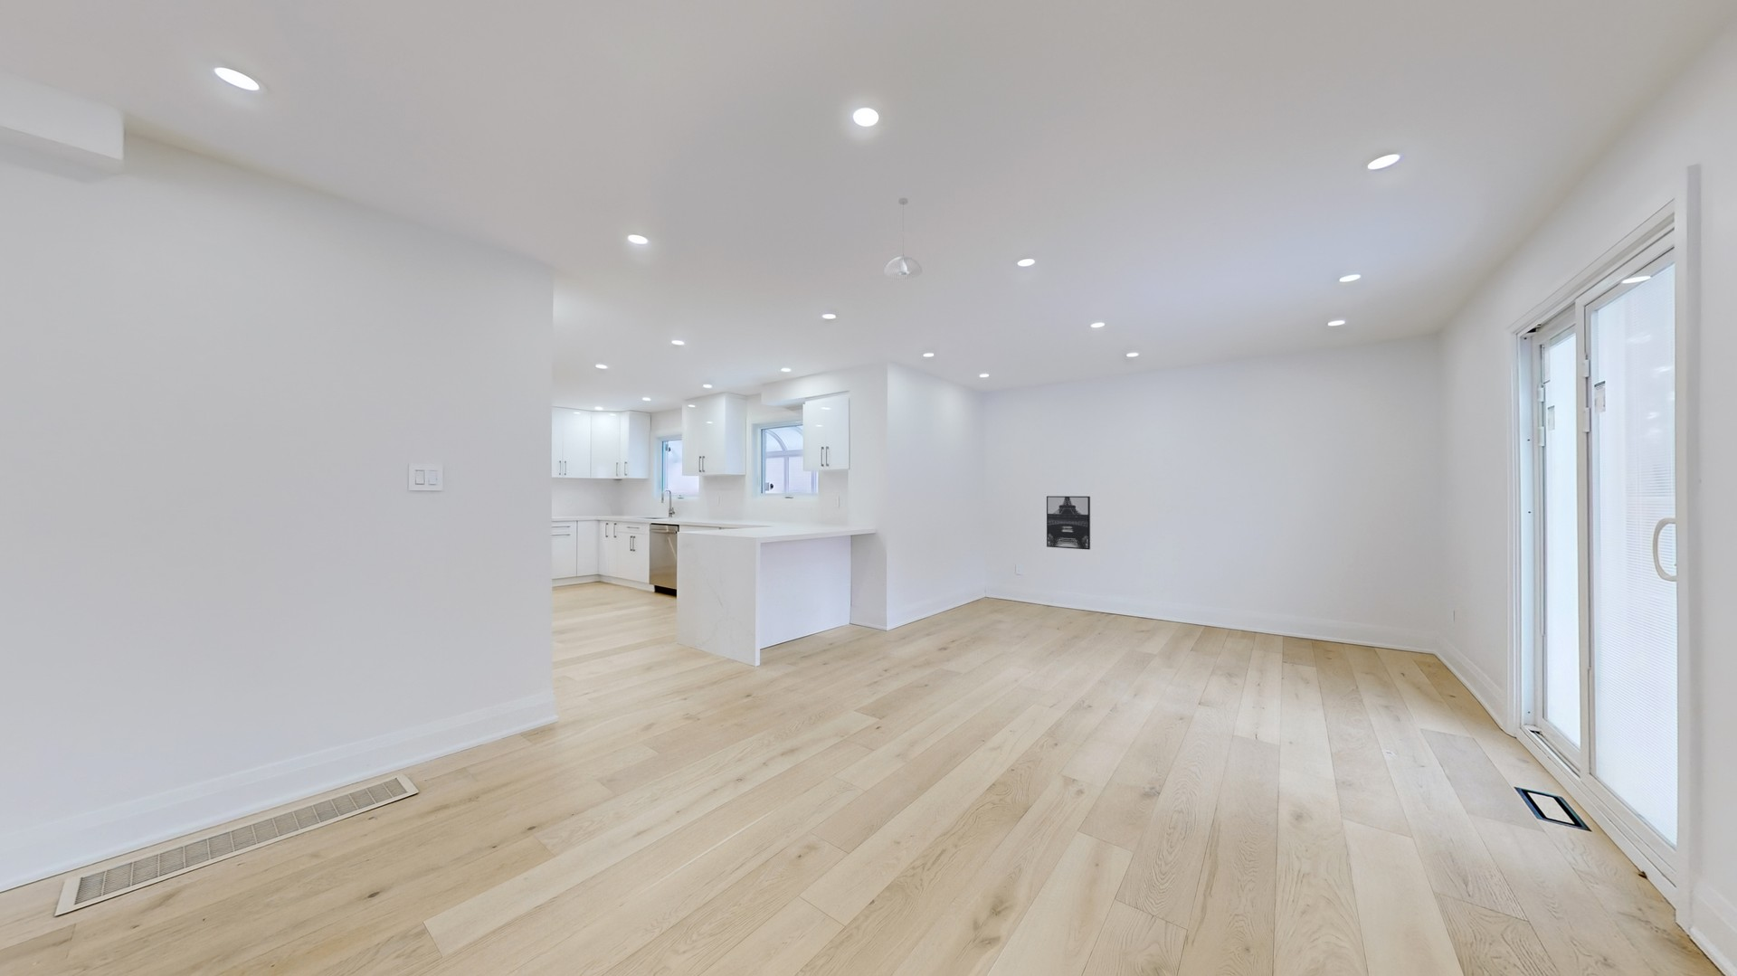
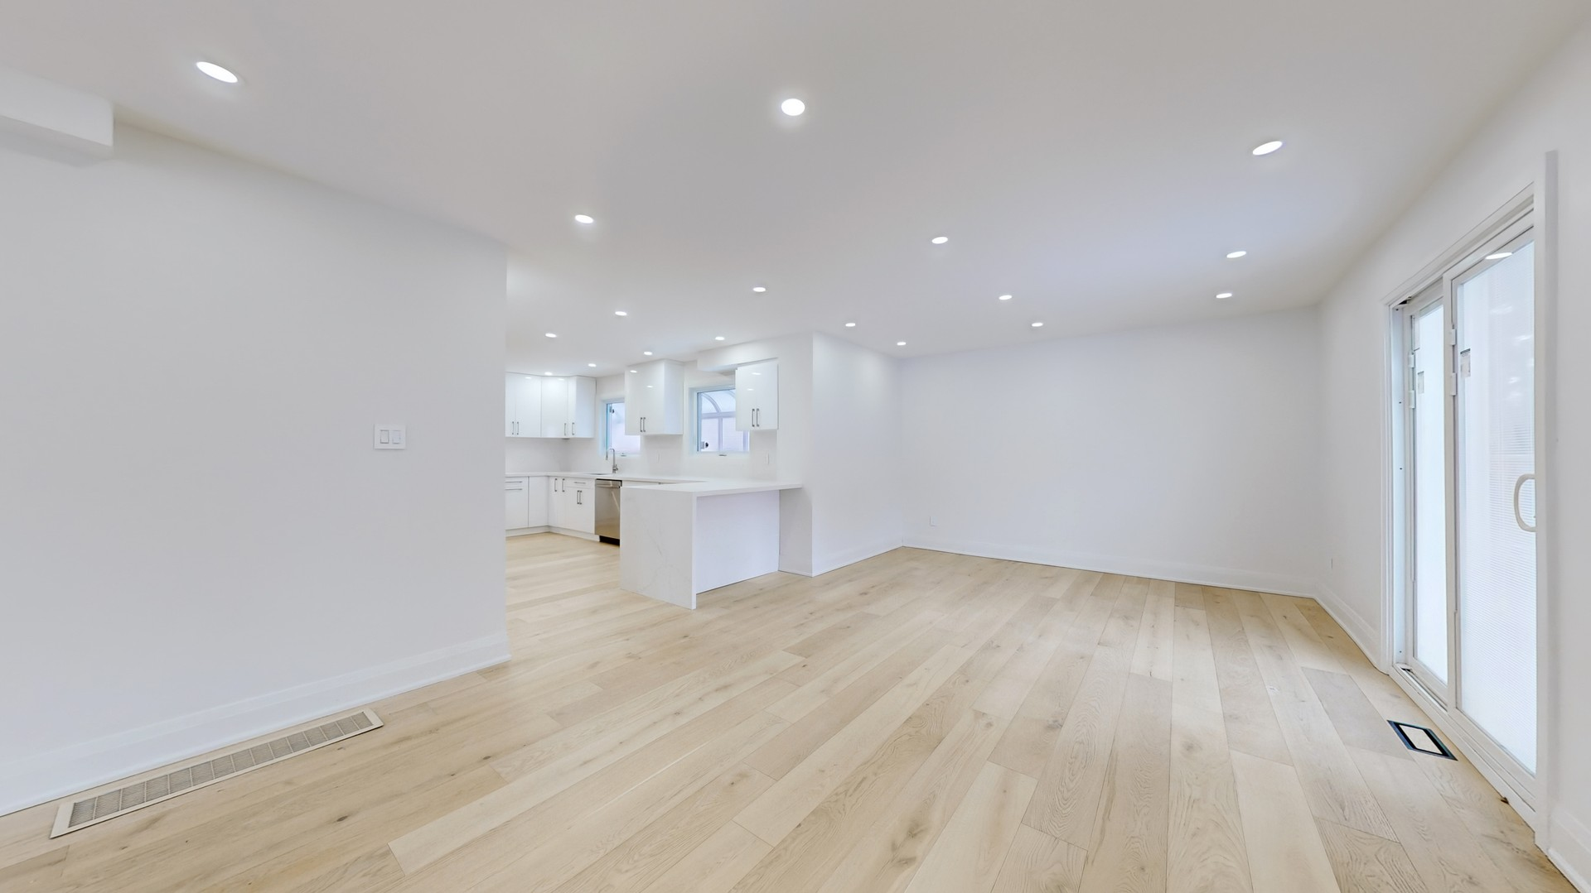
- wall art (1068, 521)
- pendant light (903, 237)
